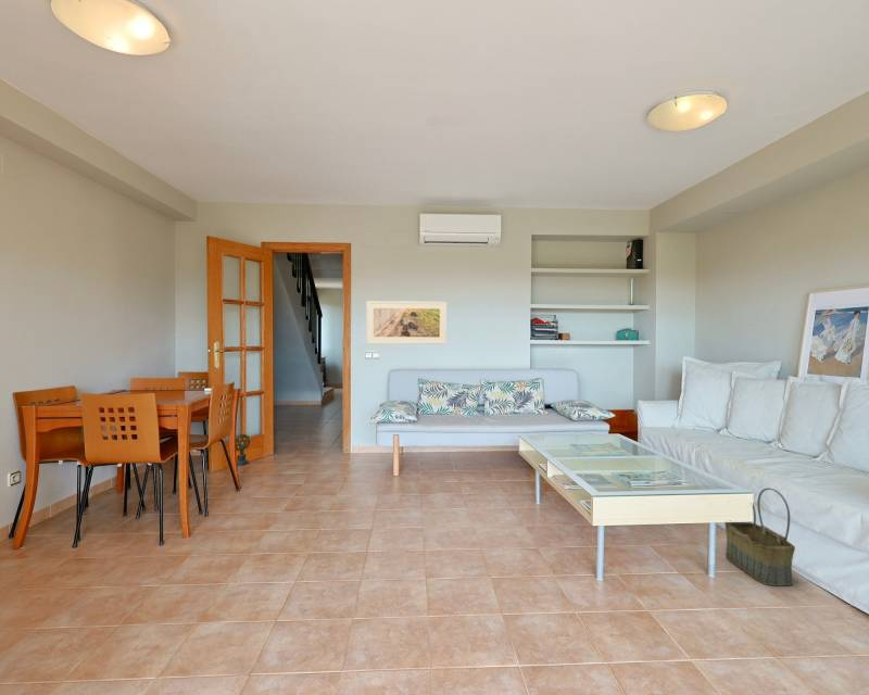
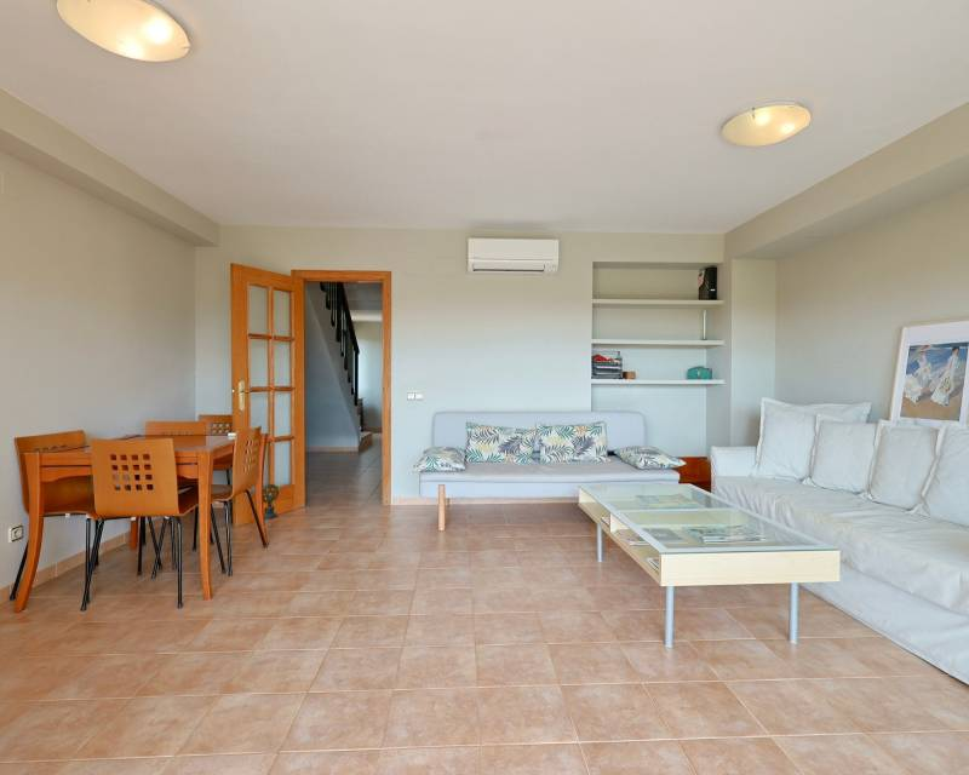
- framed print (406, 323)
- basket (757, 529)
